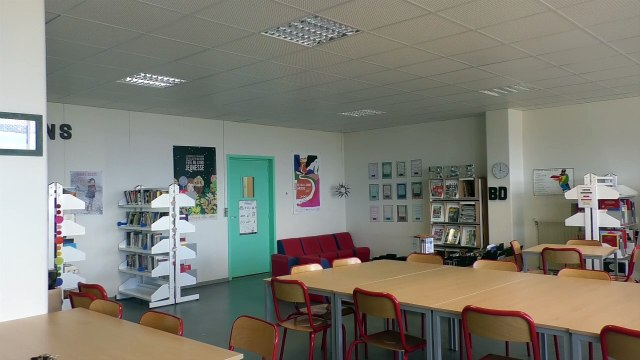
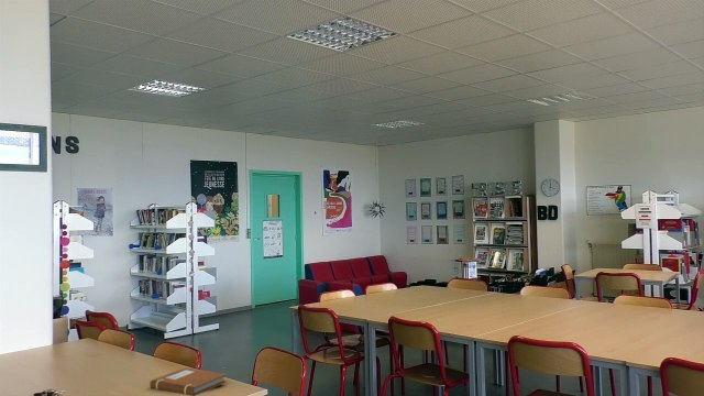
+ notebook (187, 381)
